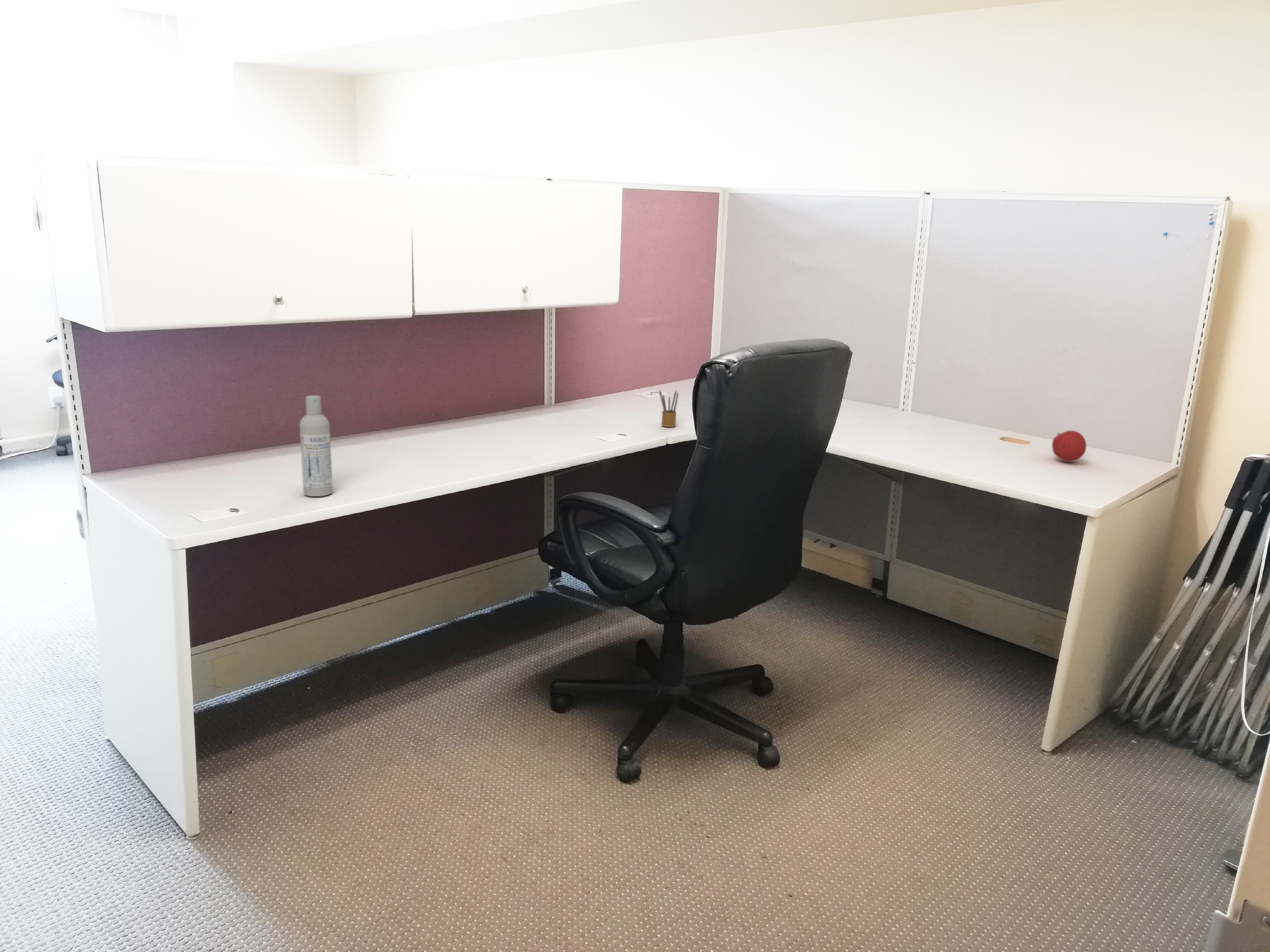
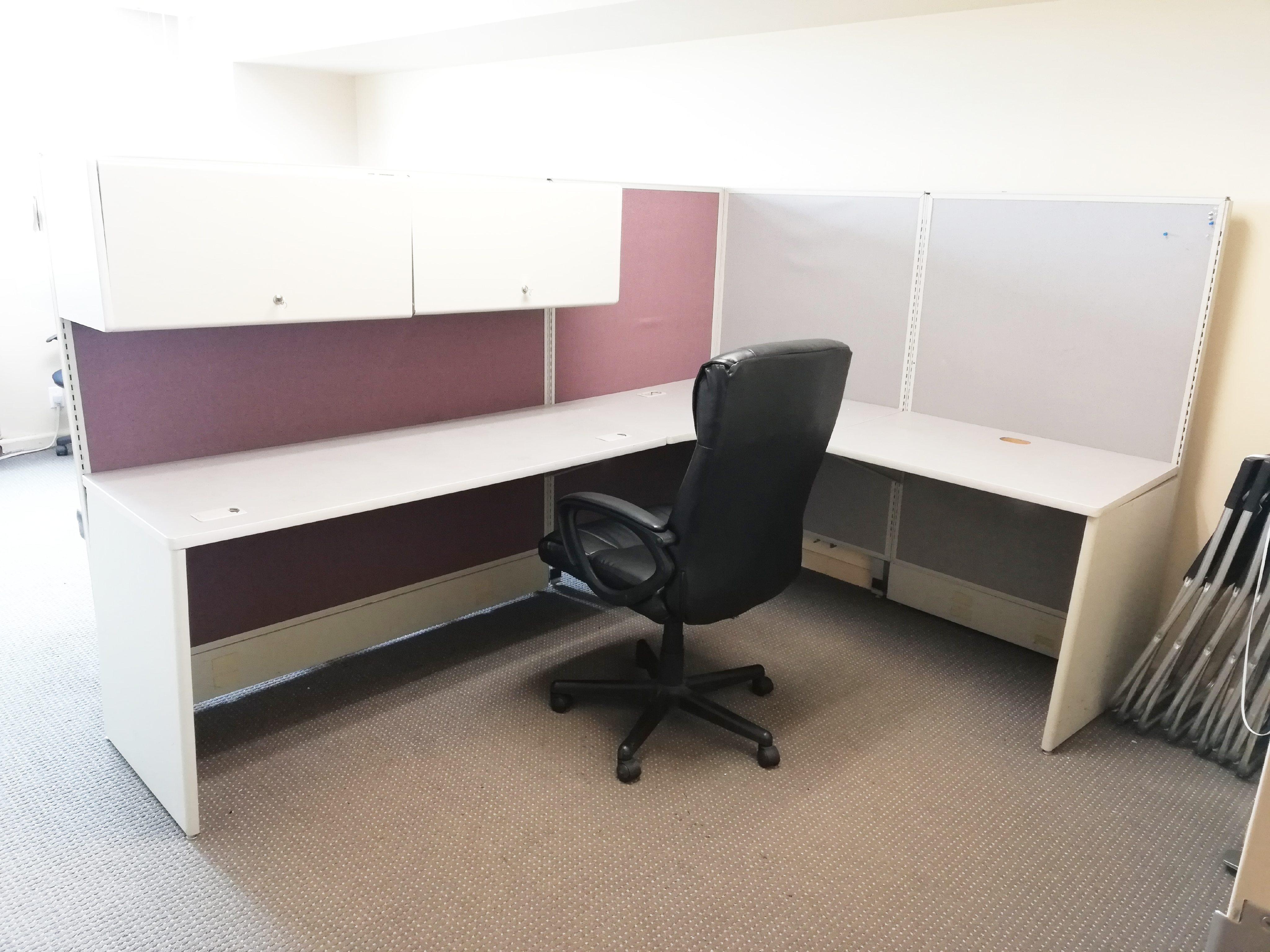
- fruit (1069, 446)
- pencil box (669, 408)
- bottle (316, 445)
